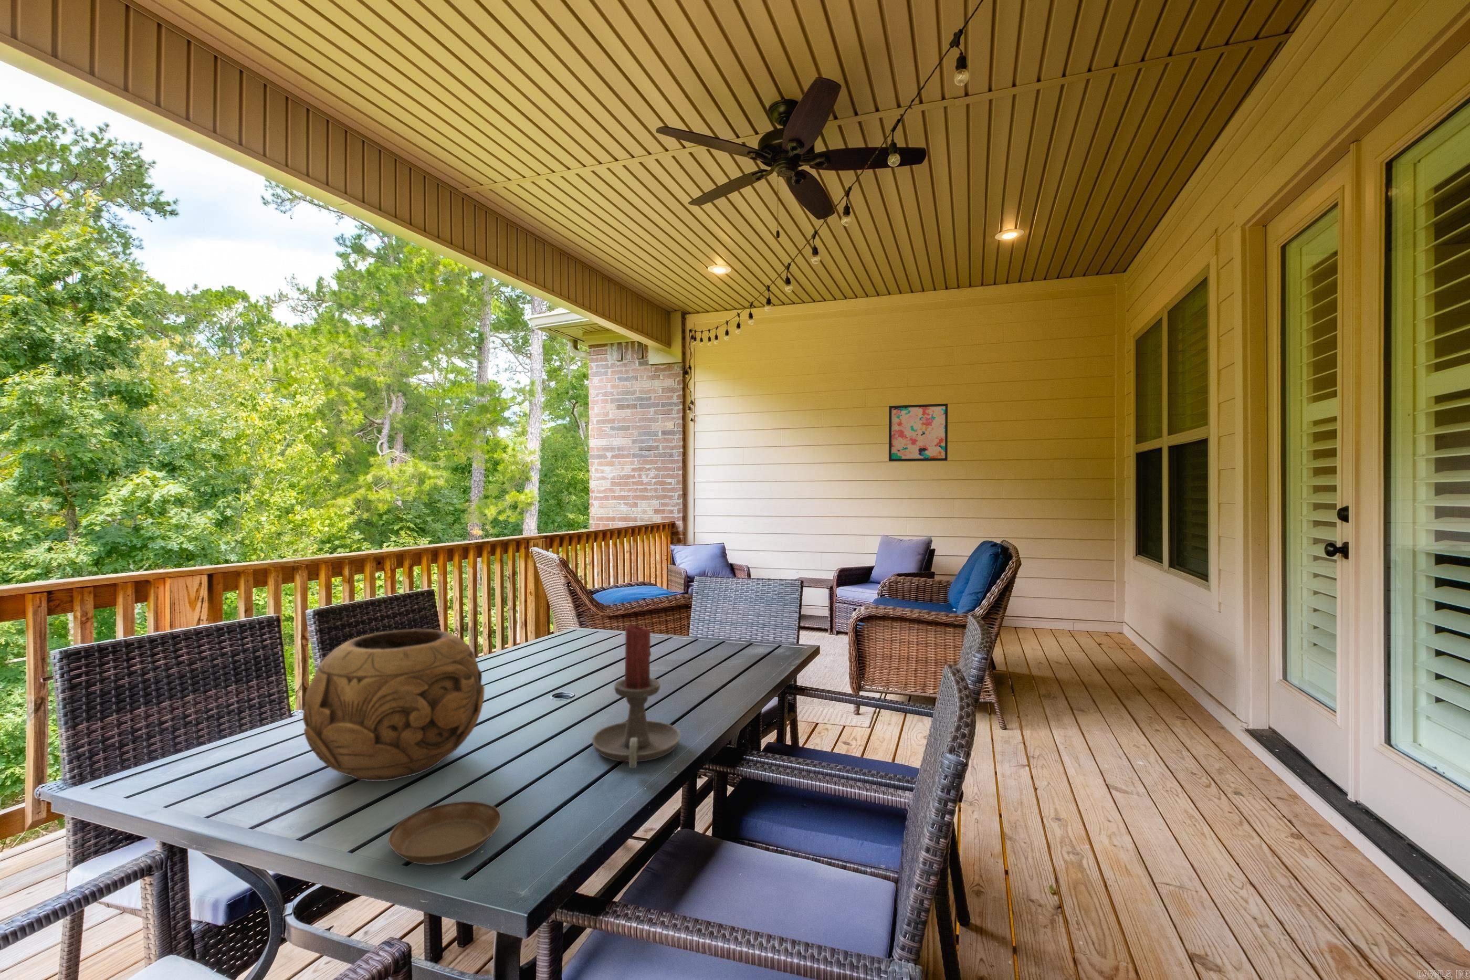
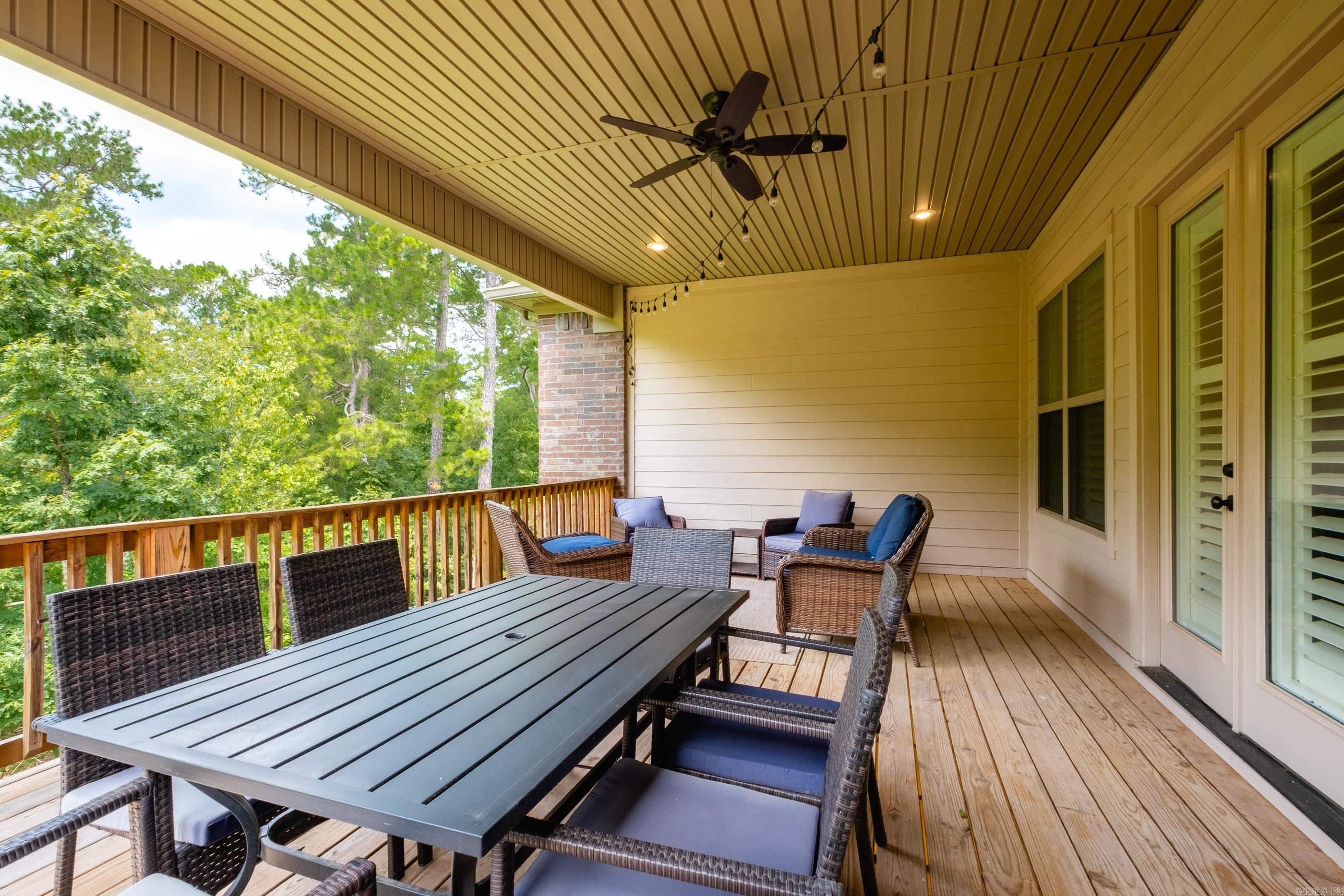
- decorative bowl (398, 700)
- saucer (446, 835)
- candle holder (637, 689)
- wall art (918, 432)
